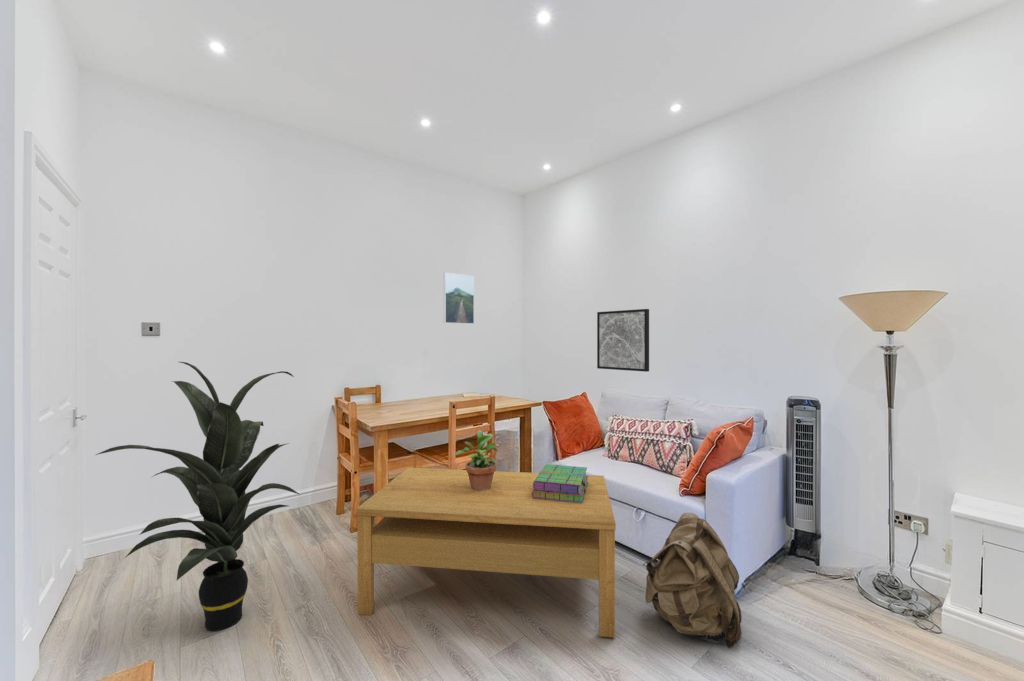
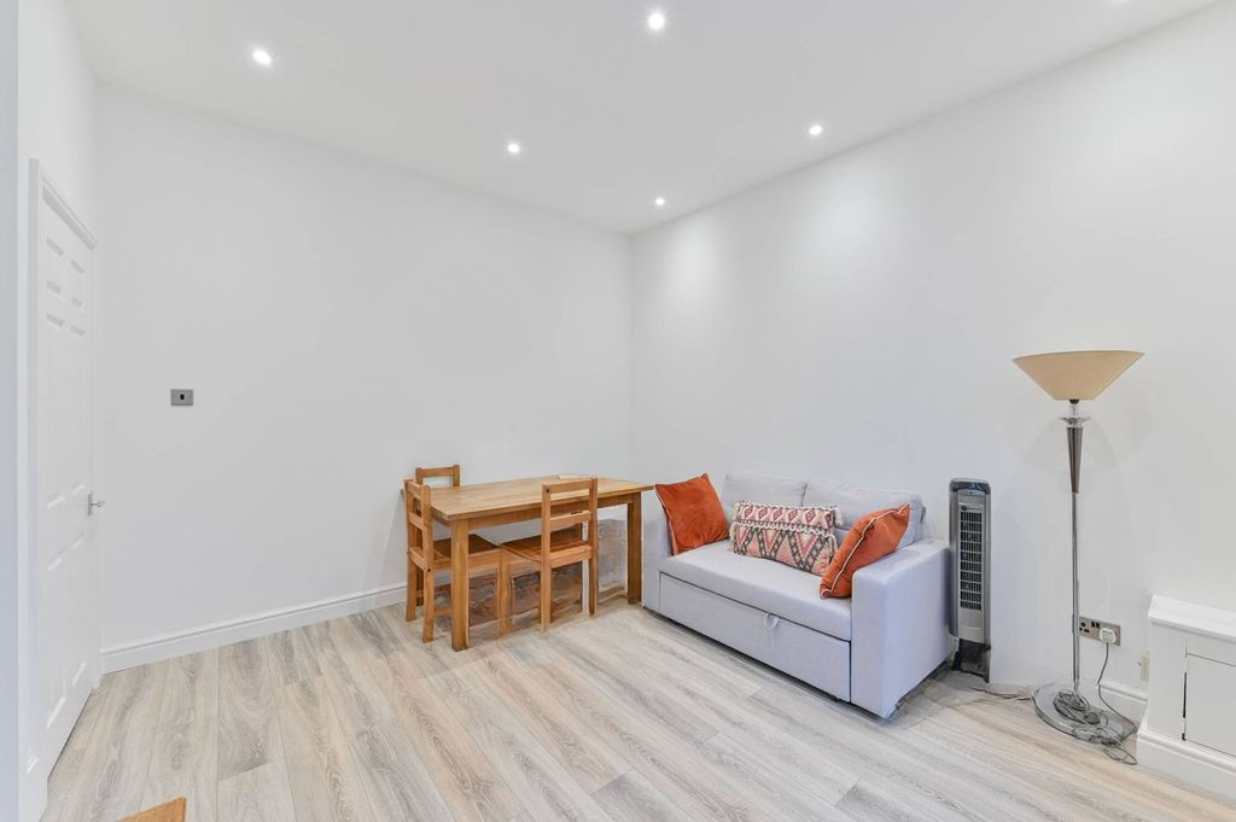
- potted plant (477, 458)
- coffee table (493, 537)
- backpack (699, 567)
- wall art (621, 340)
- indoor plant (213, 490)
- stack of books (561, 481)
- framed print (459, 298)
